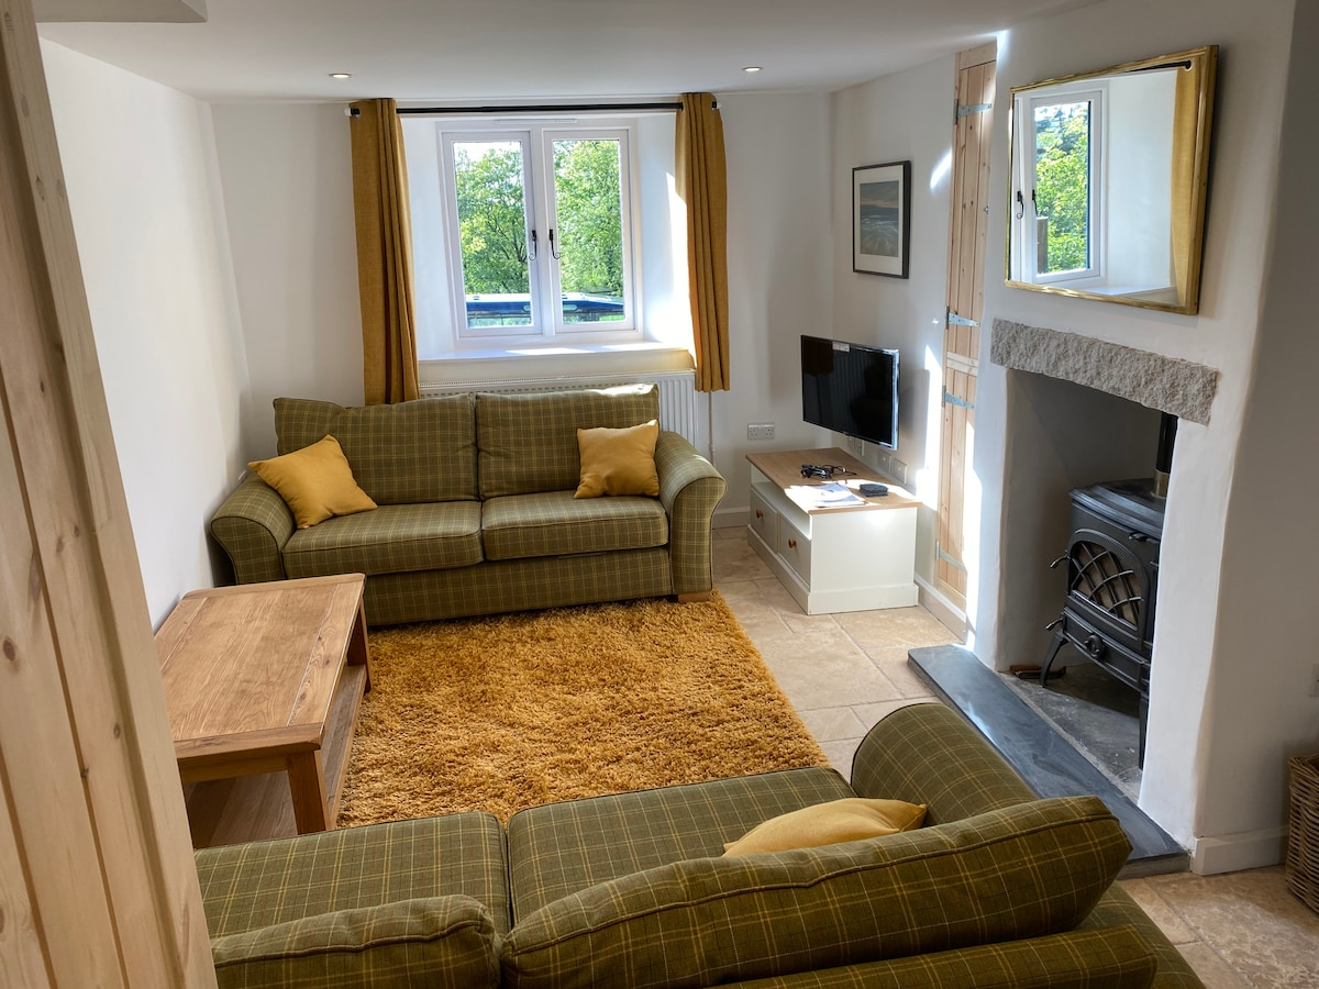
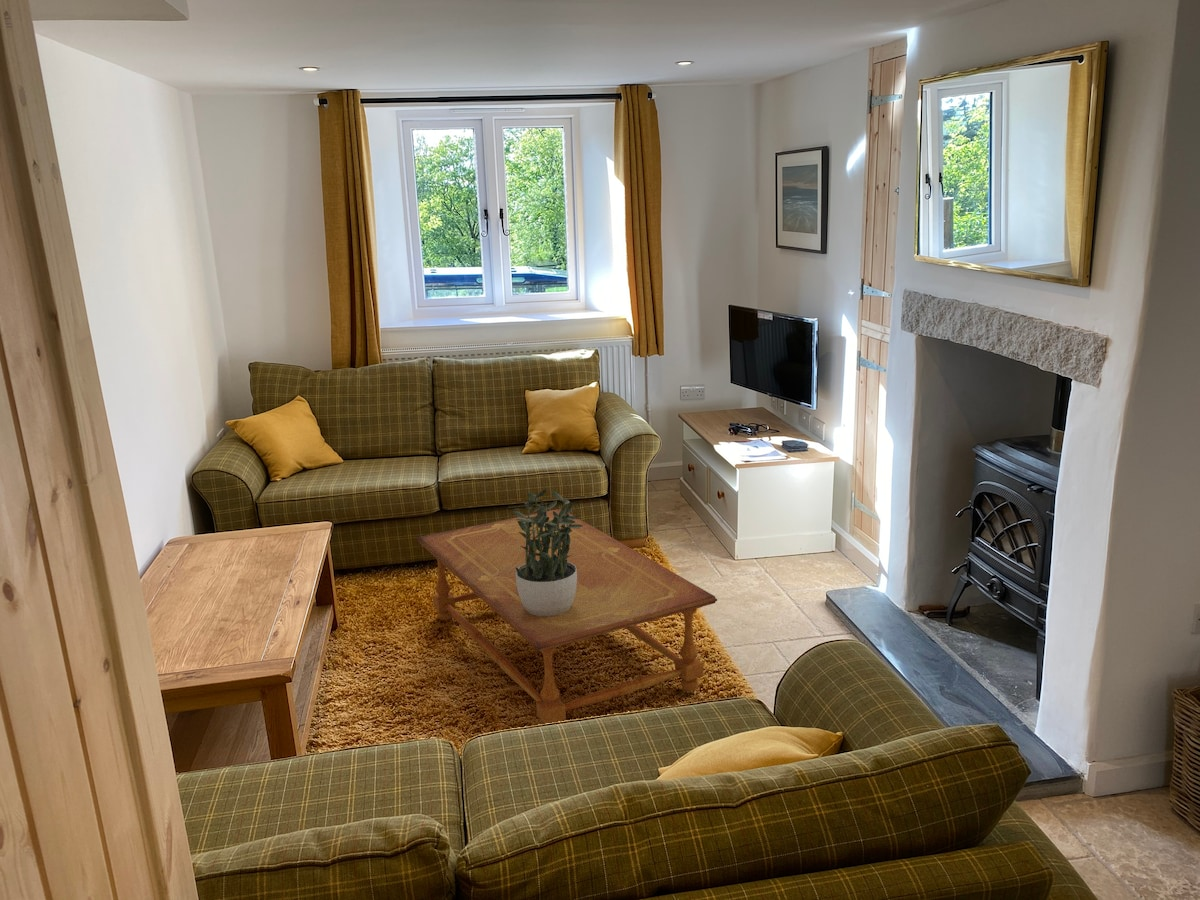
+ potted plant (548, 549)
+ coffee table (554, 615)
